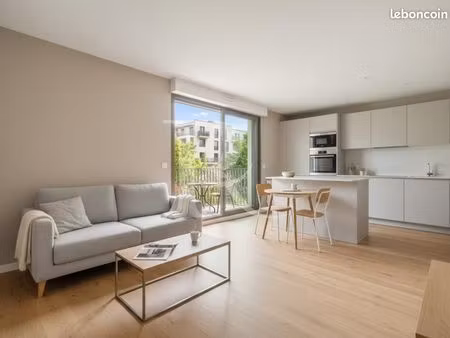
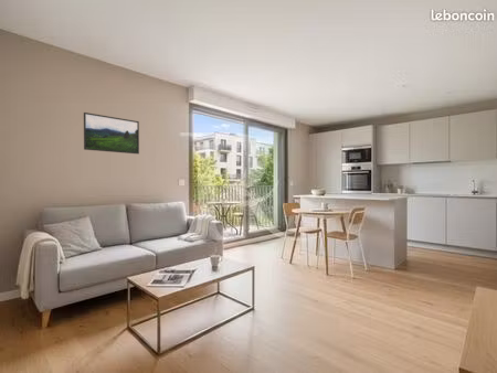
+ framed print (113, 134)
